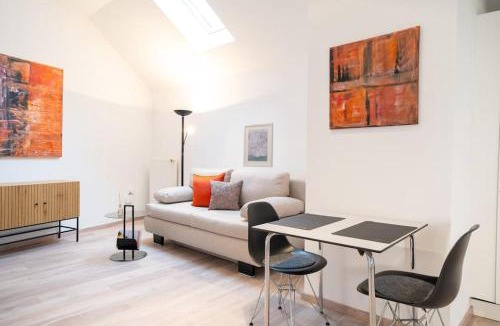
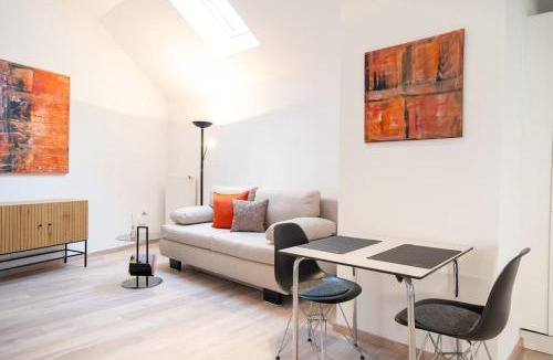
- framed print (257, 145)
